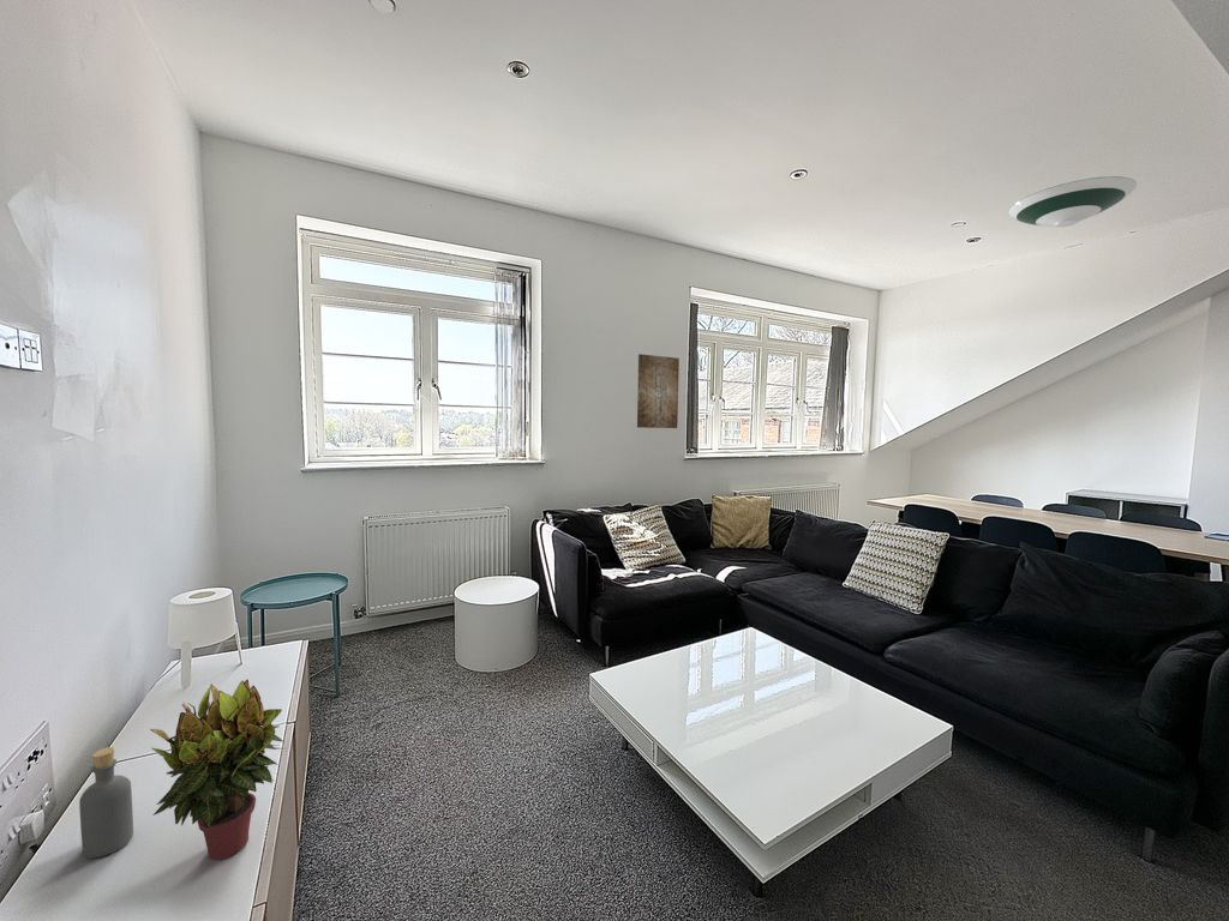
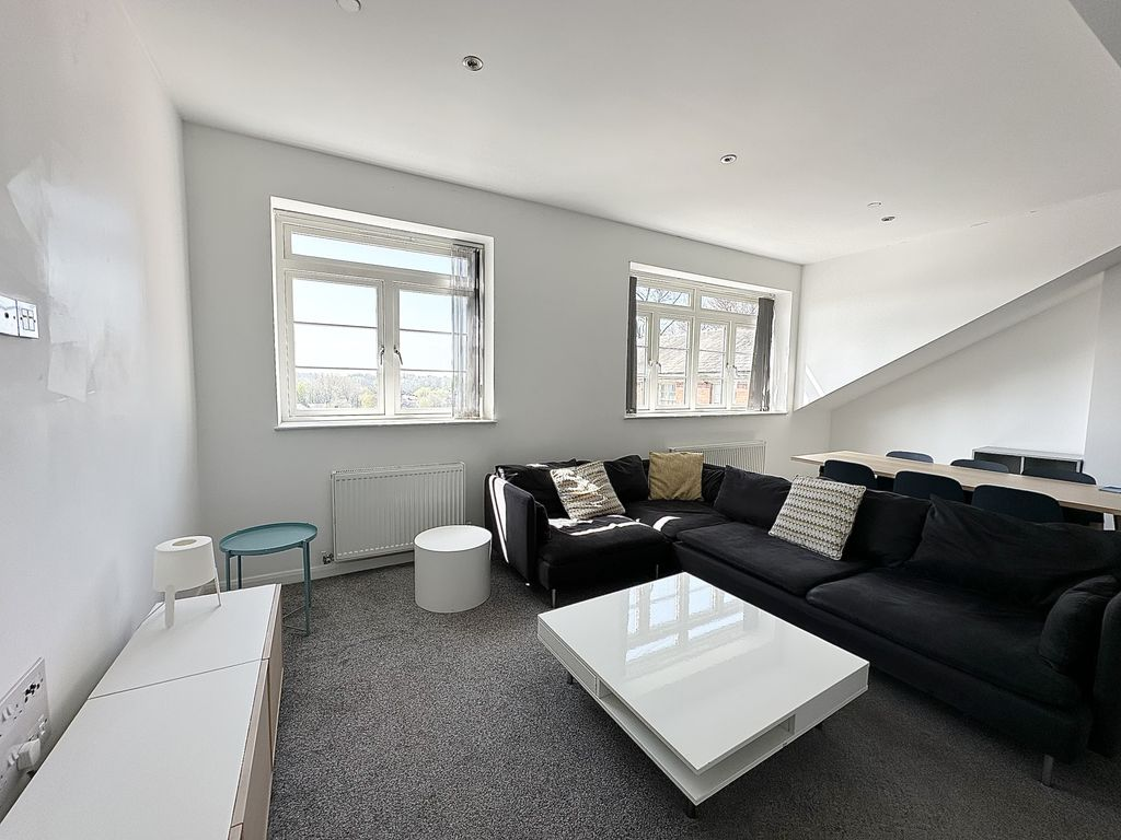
- potted plant (228, 765)
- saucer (1067, 211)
- bottle (106, 797)
- wall art (658, 392)
